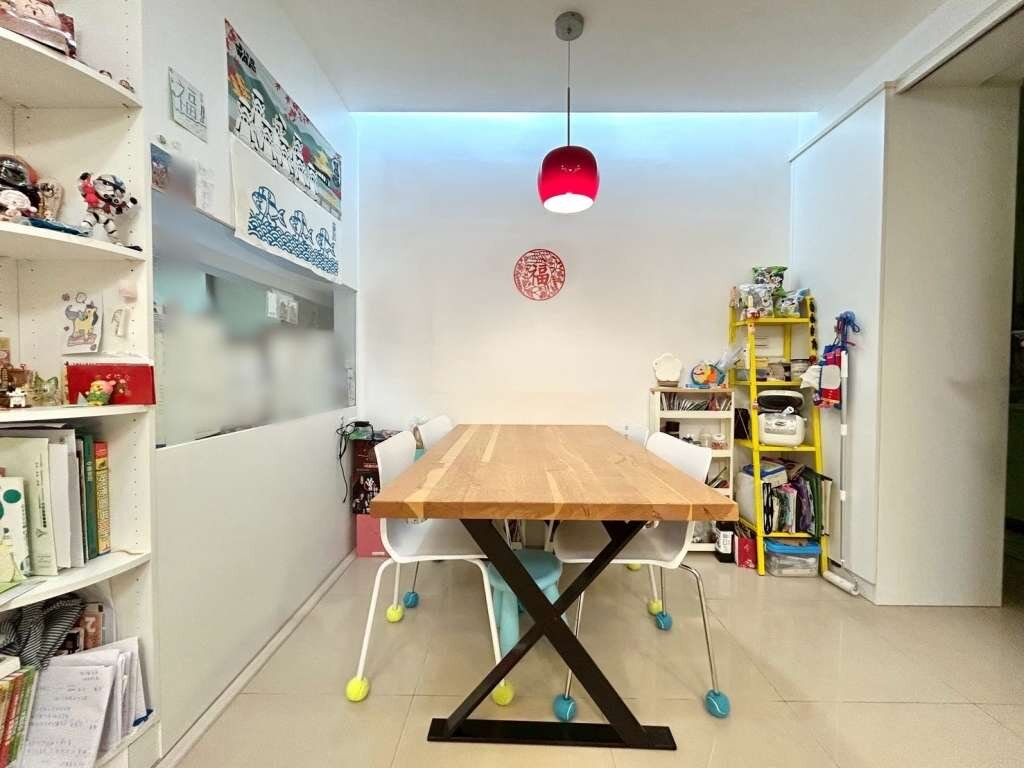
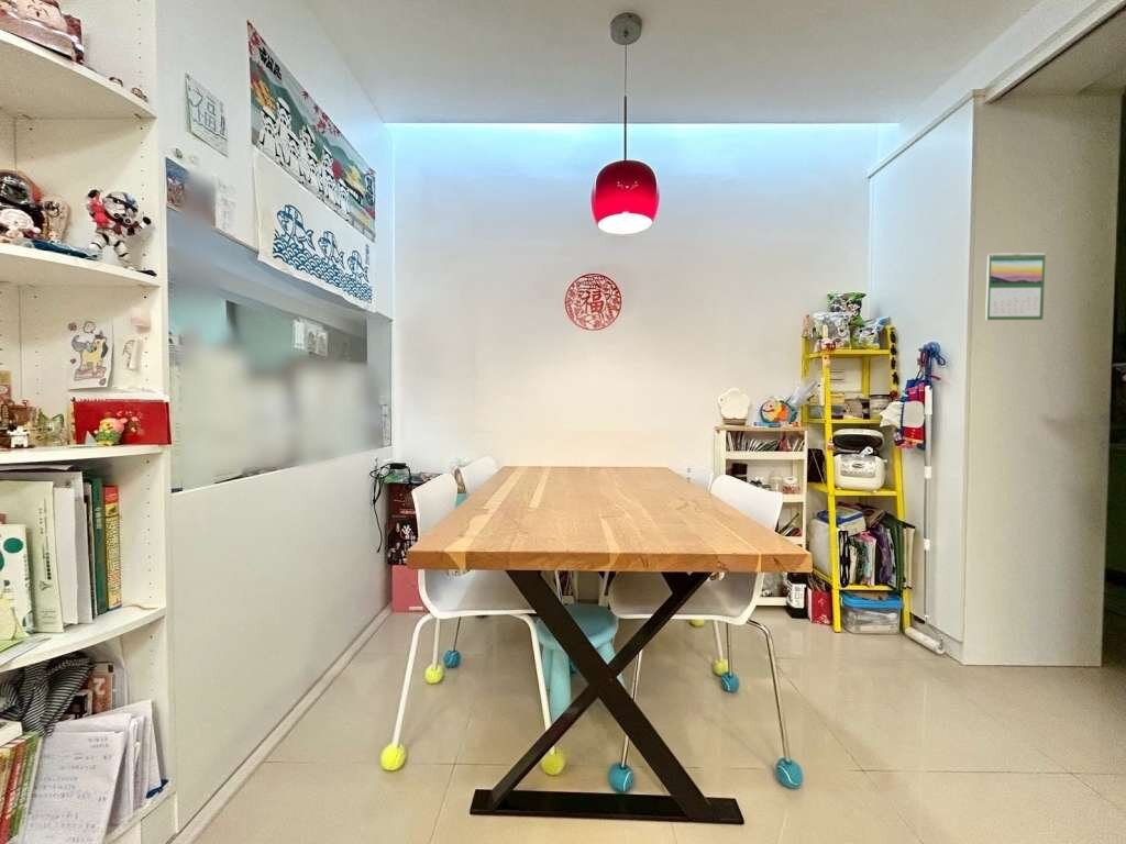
+ calendar (1015, 286)
